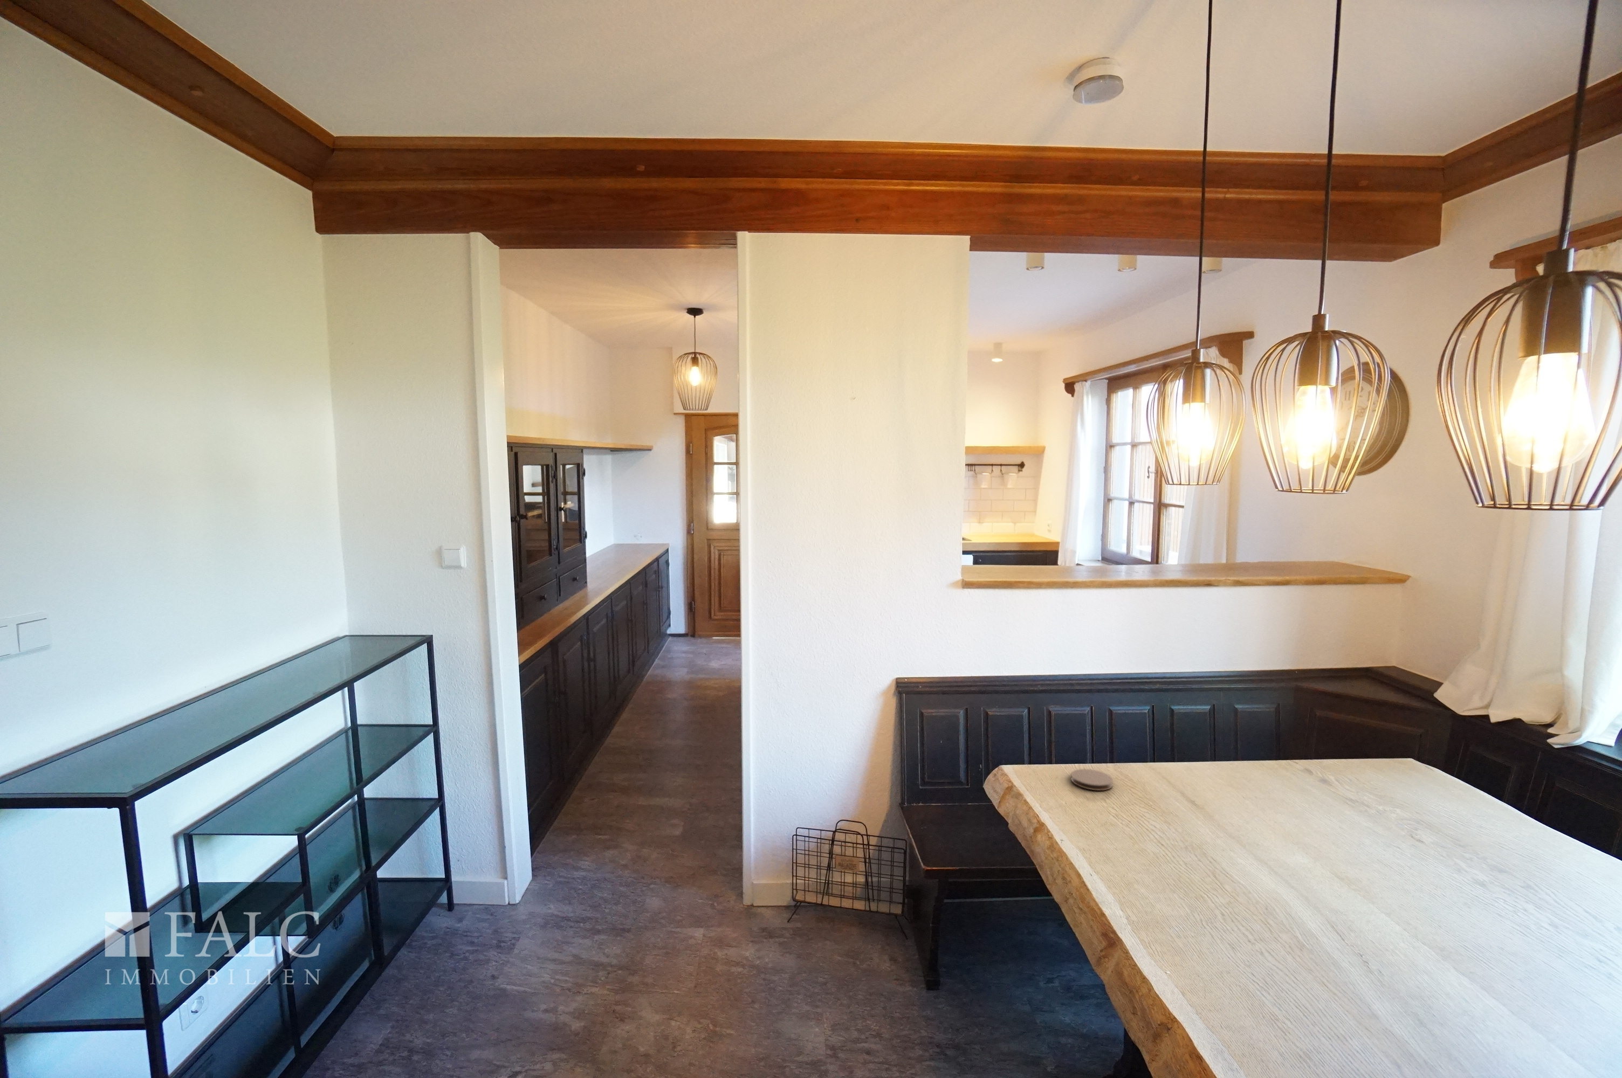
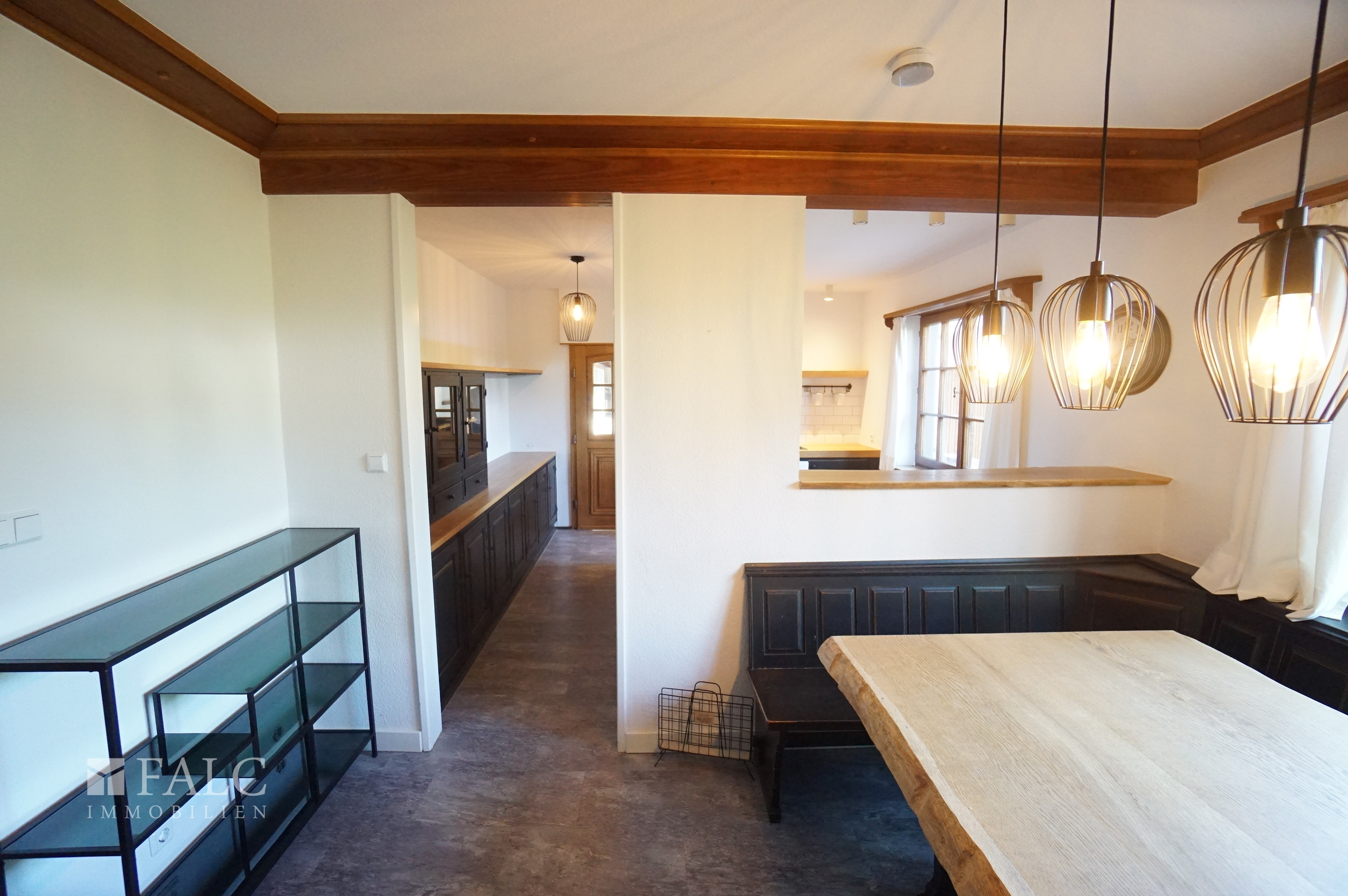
- coaster (1091, 780)
